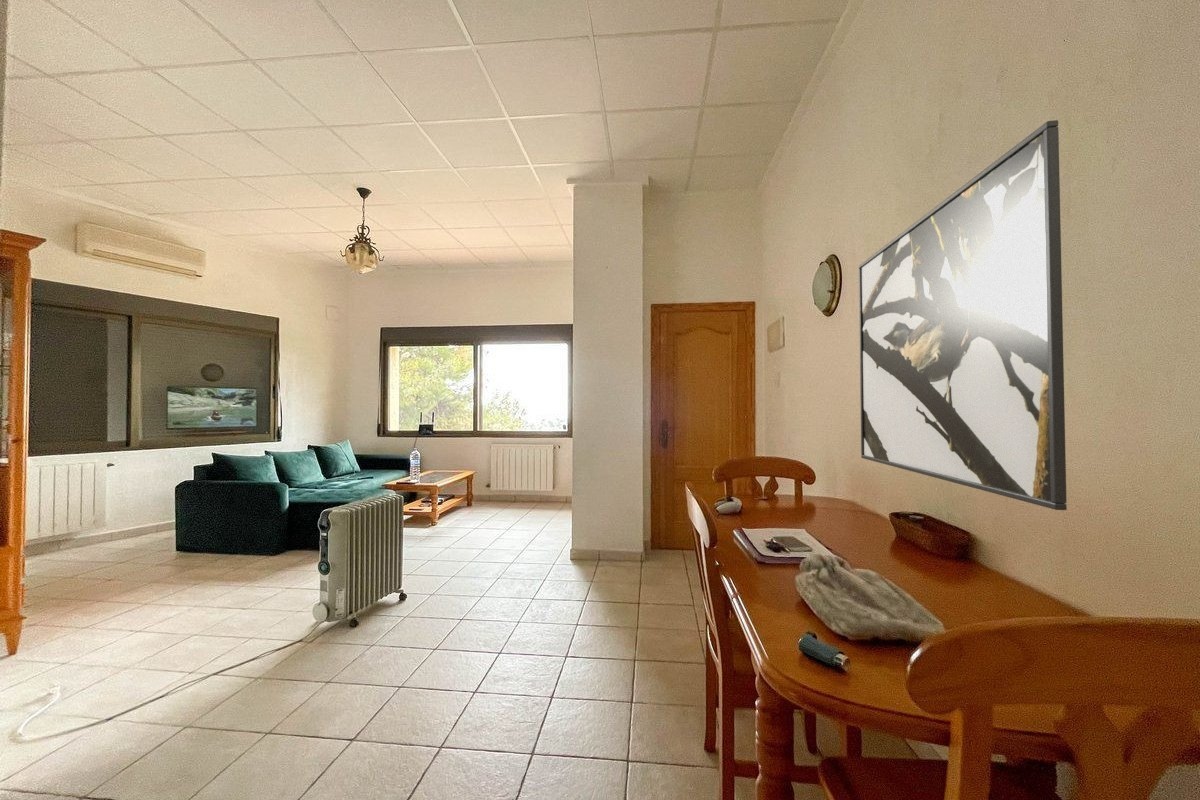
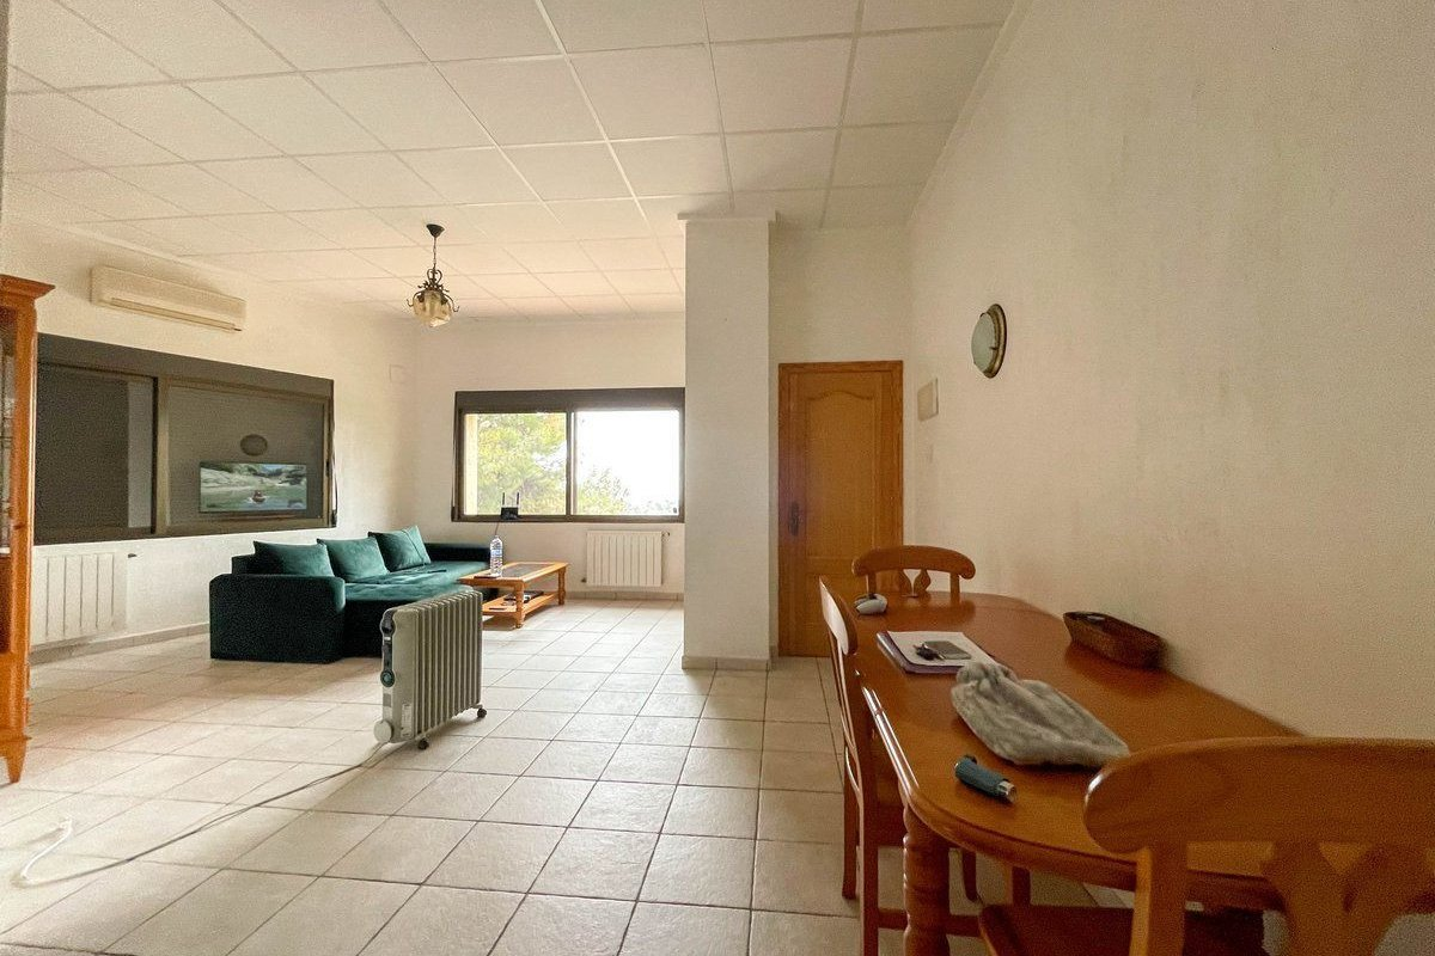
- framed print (926, 345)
